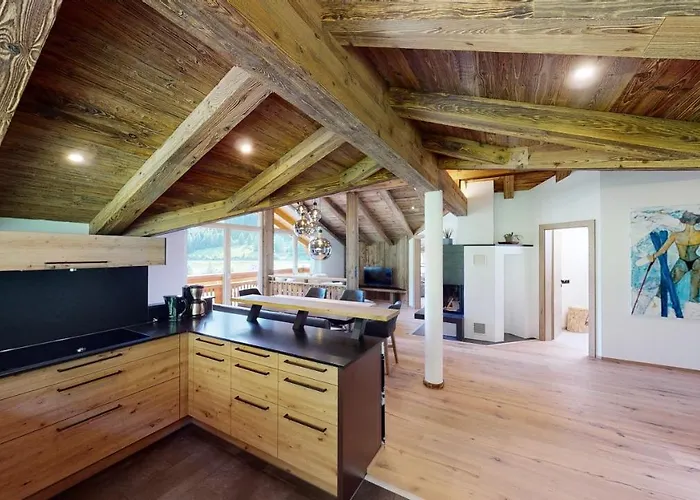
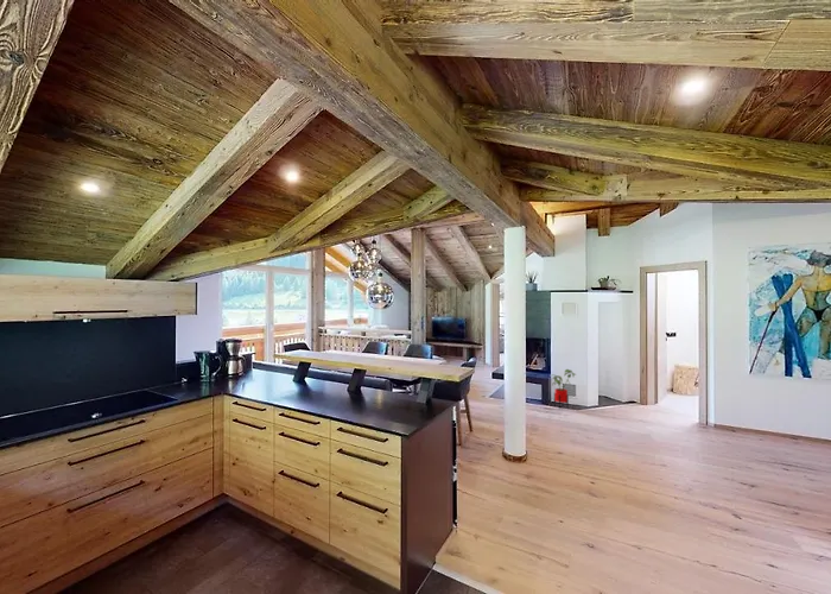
+ house plant (563, 387)
